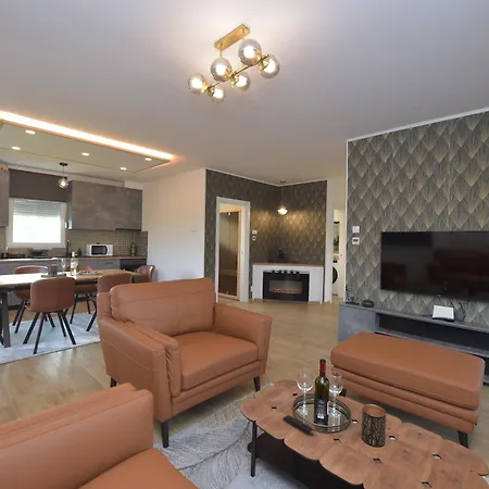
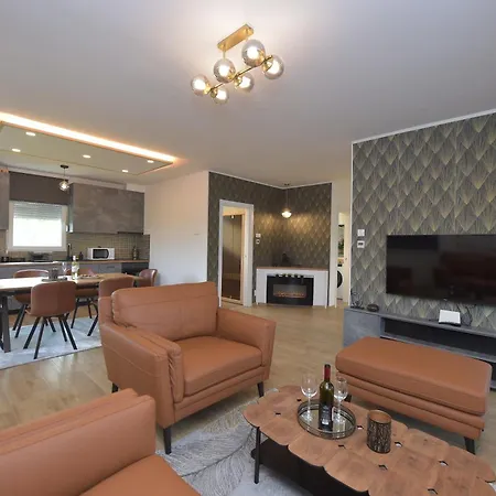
- remote control (298, 424)
